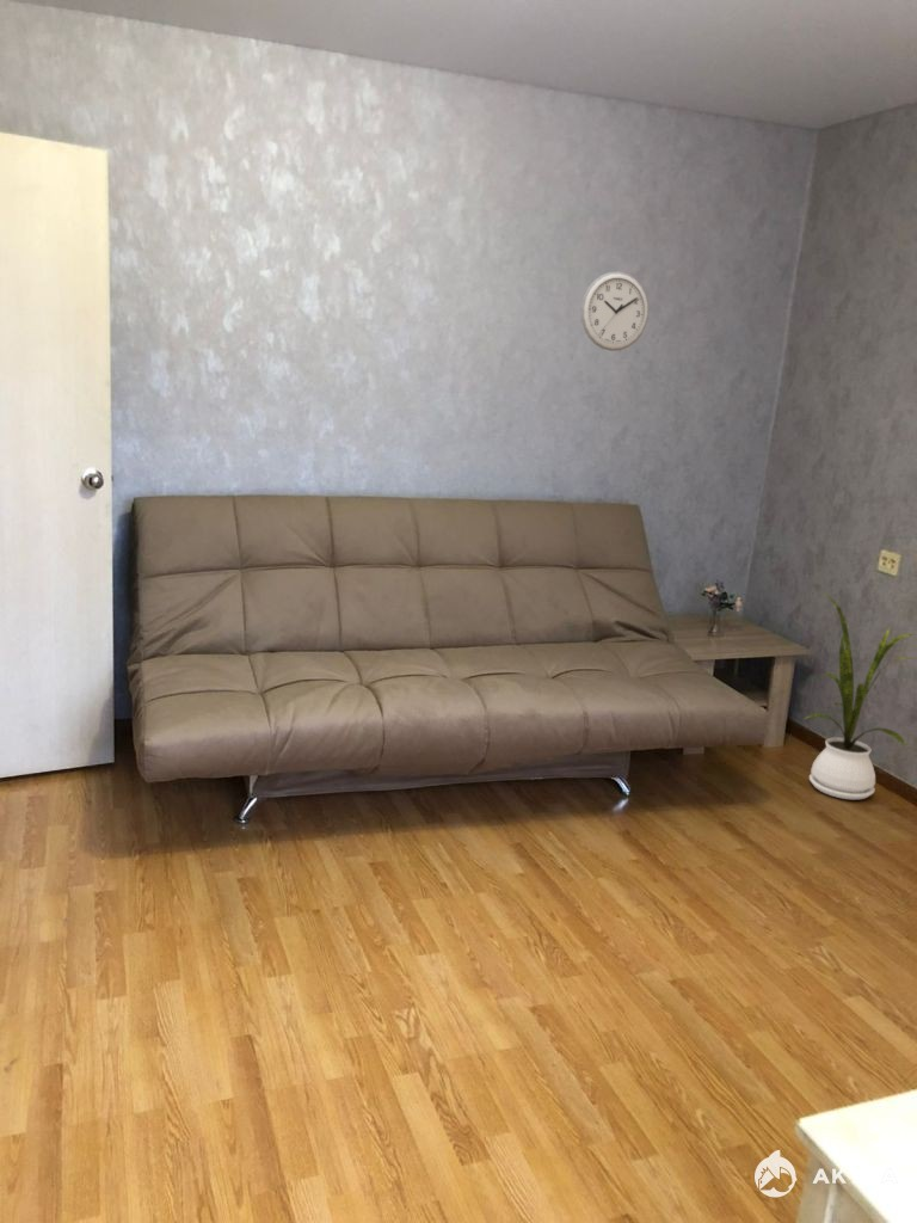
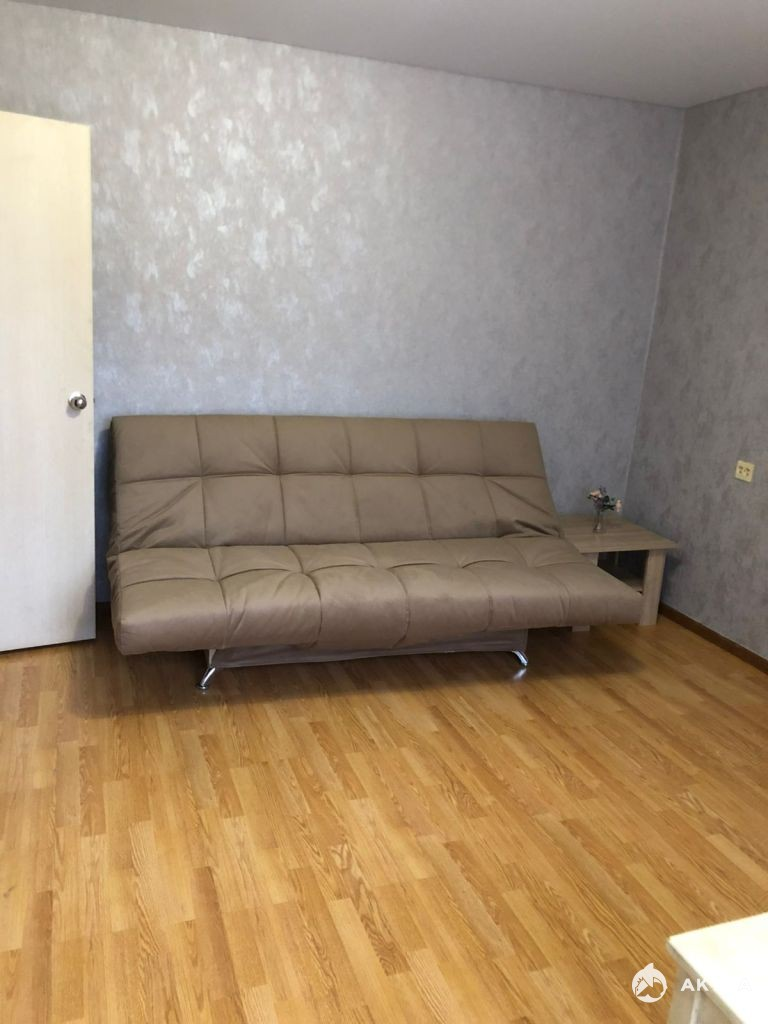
- house plant (851, 696)
- wall clock (615, 311)
